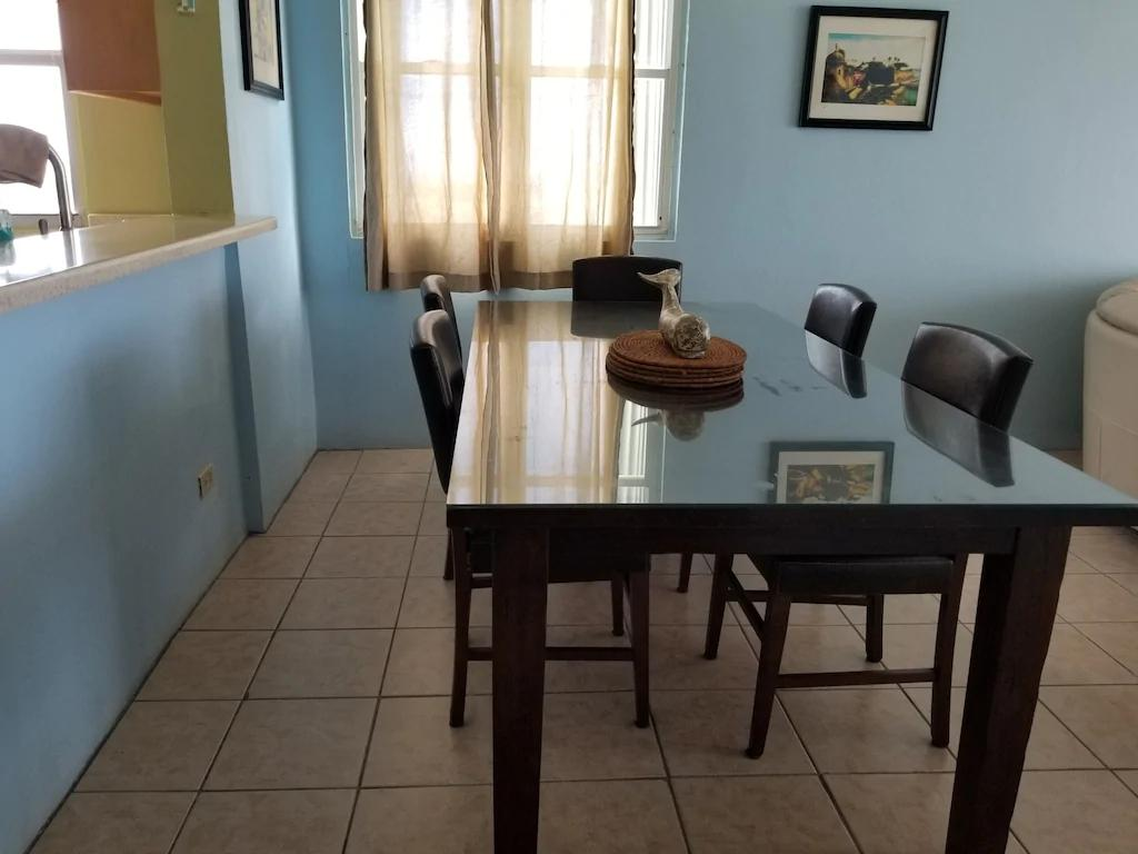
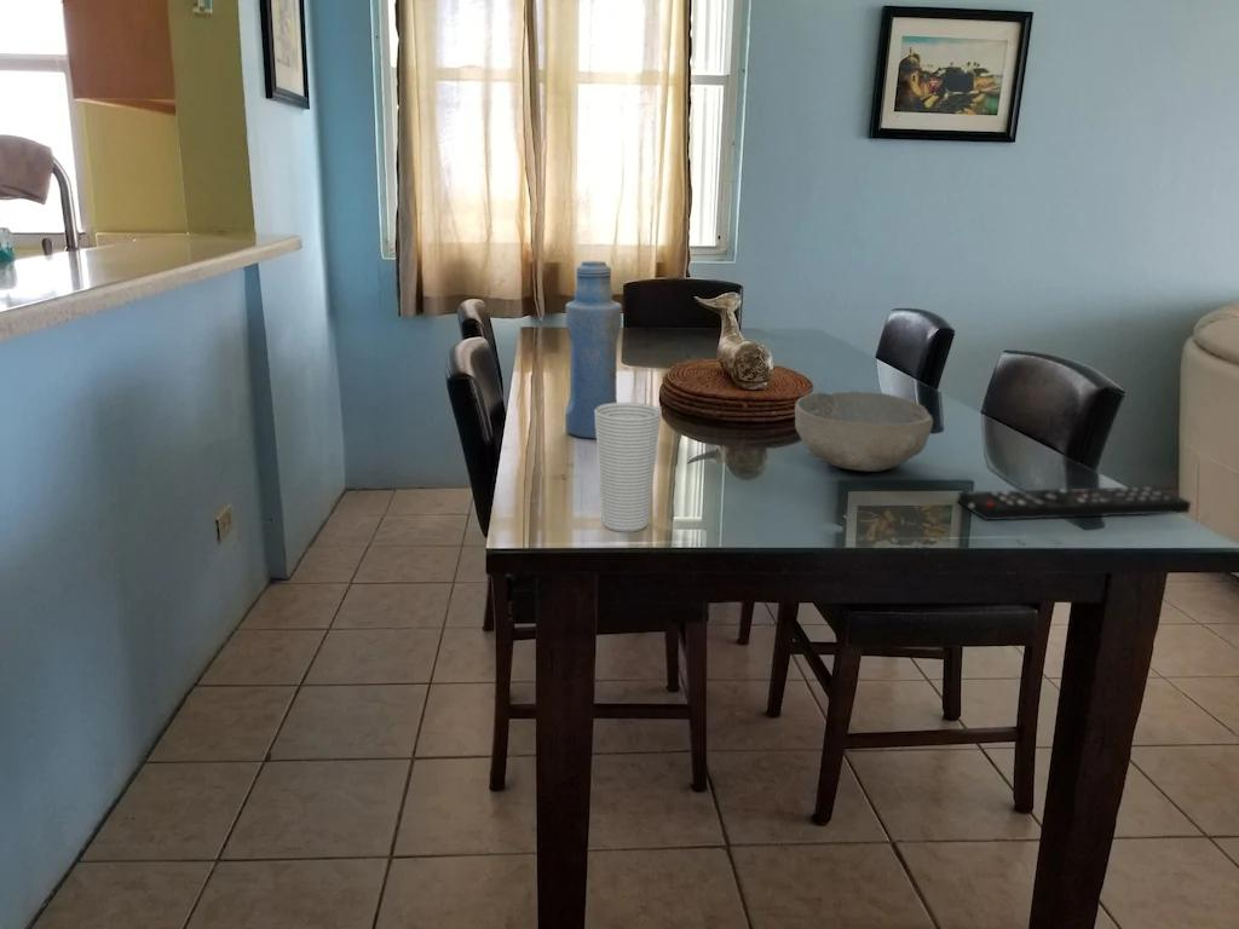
+ bowl (859, 434)
+ cup (626, 468)
+ remote control (1072, 501)
+ bottle (593, 348)
